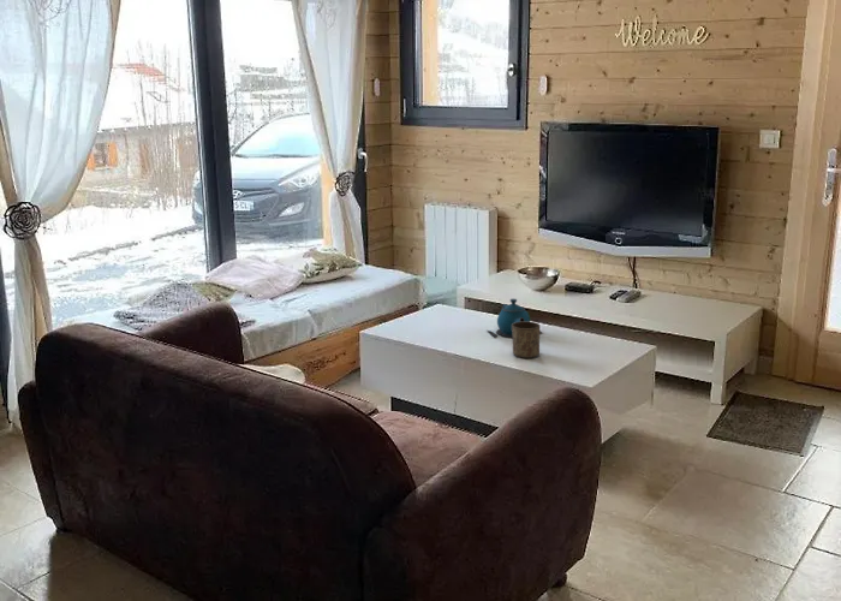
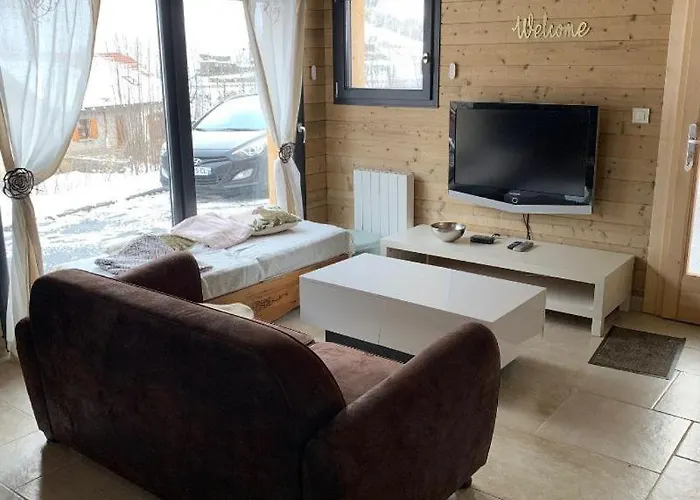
- cup (525, 339)
- teapot (514, 315)
